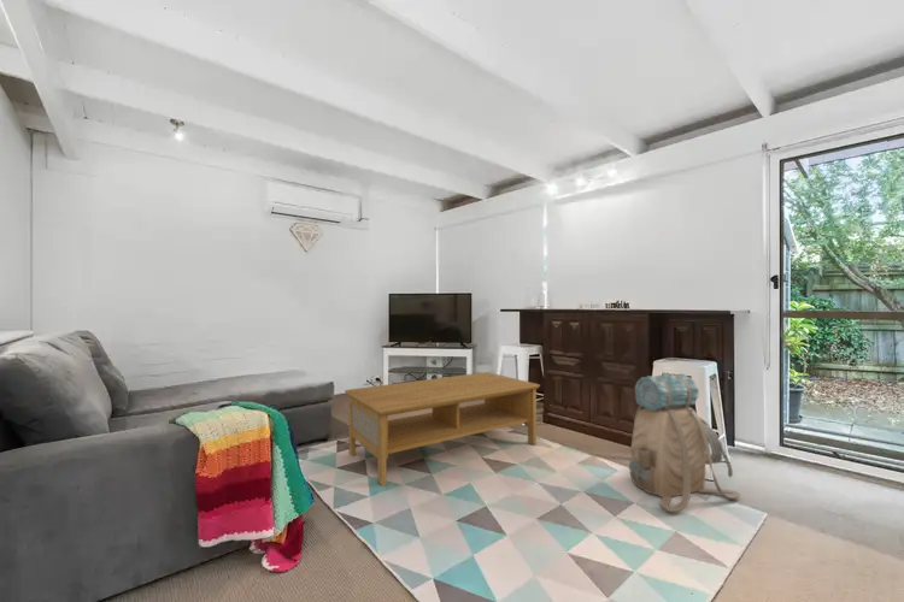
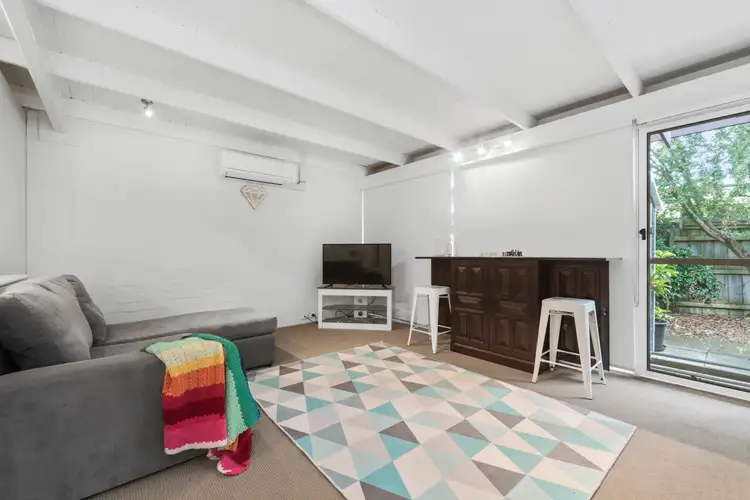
- backpack (675, 432)
- coffee table (445, 417)
